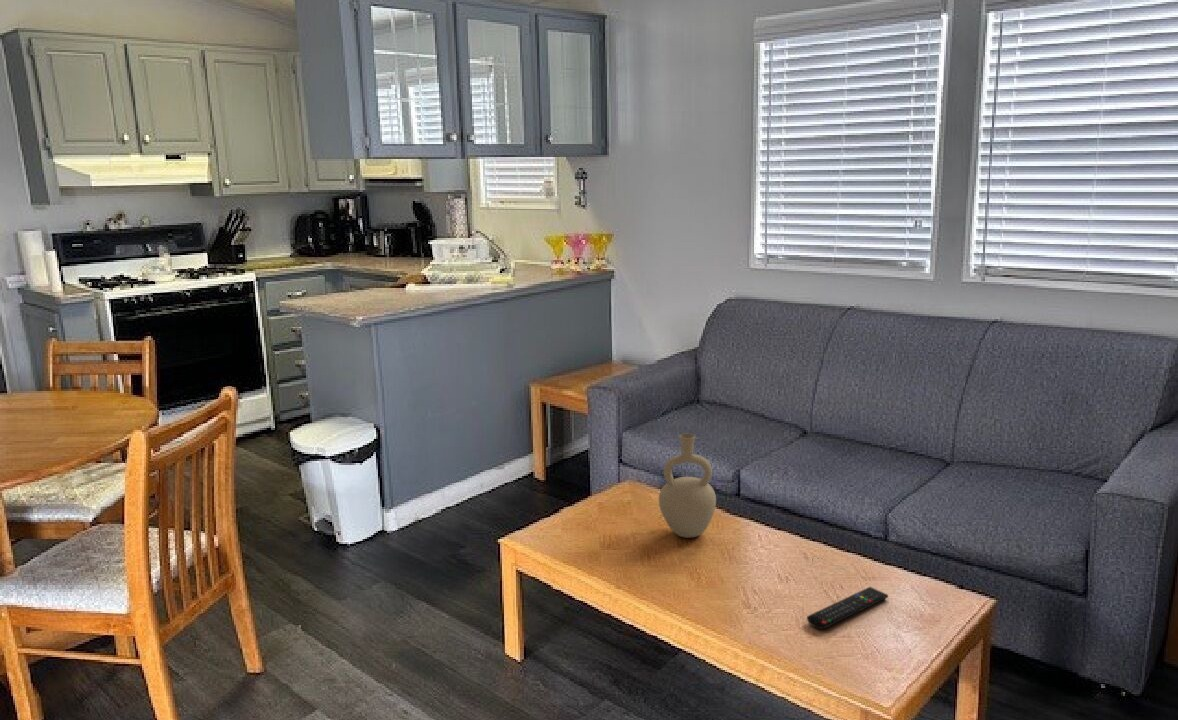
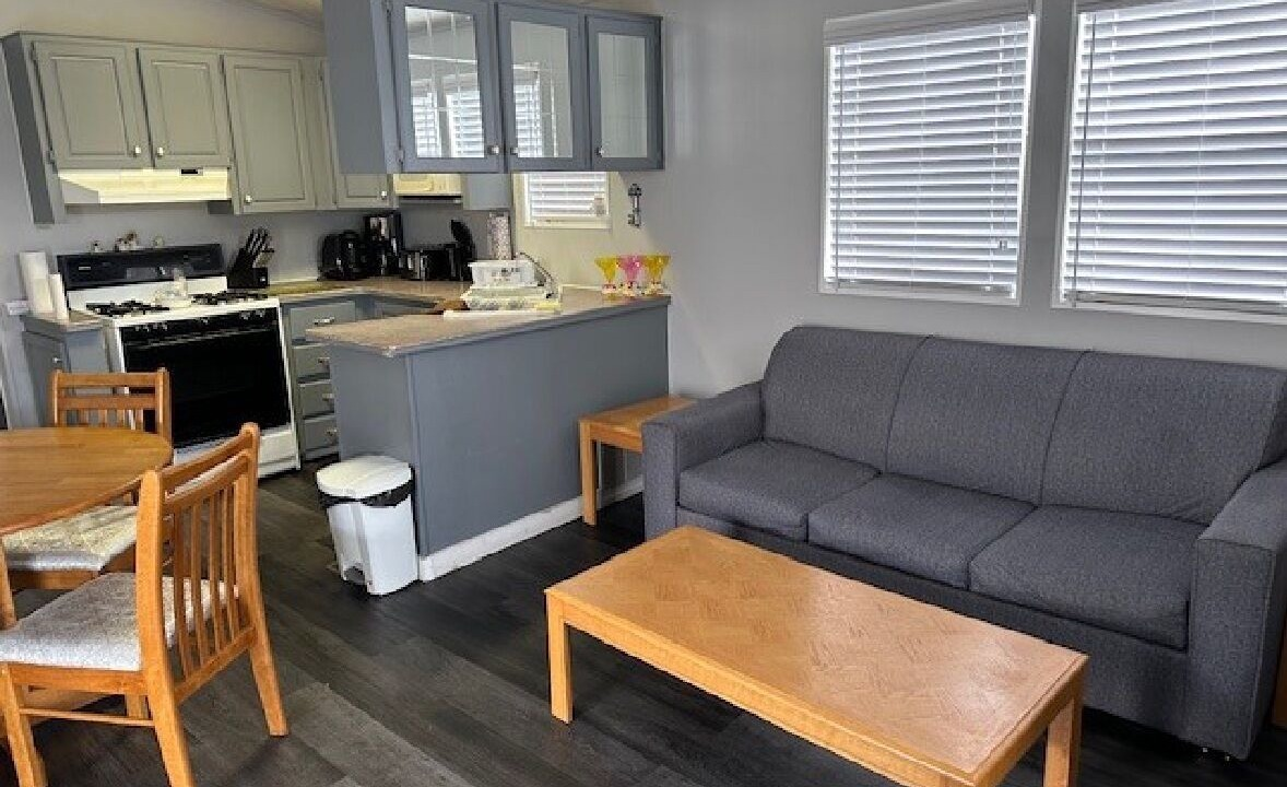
- remote control (847, 608)
- vase (687, 485)
